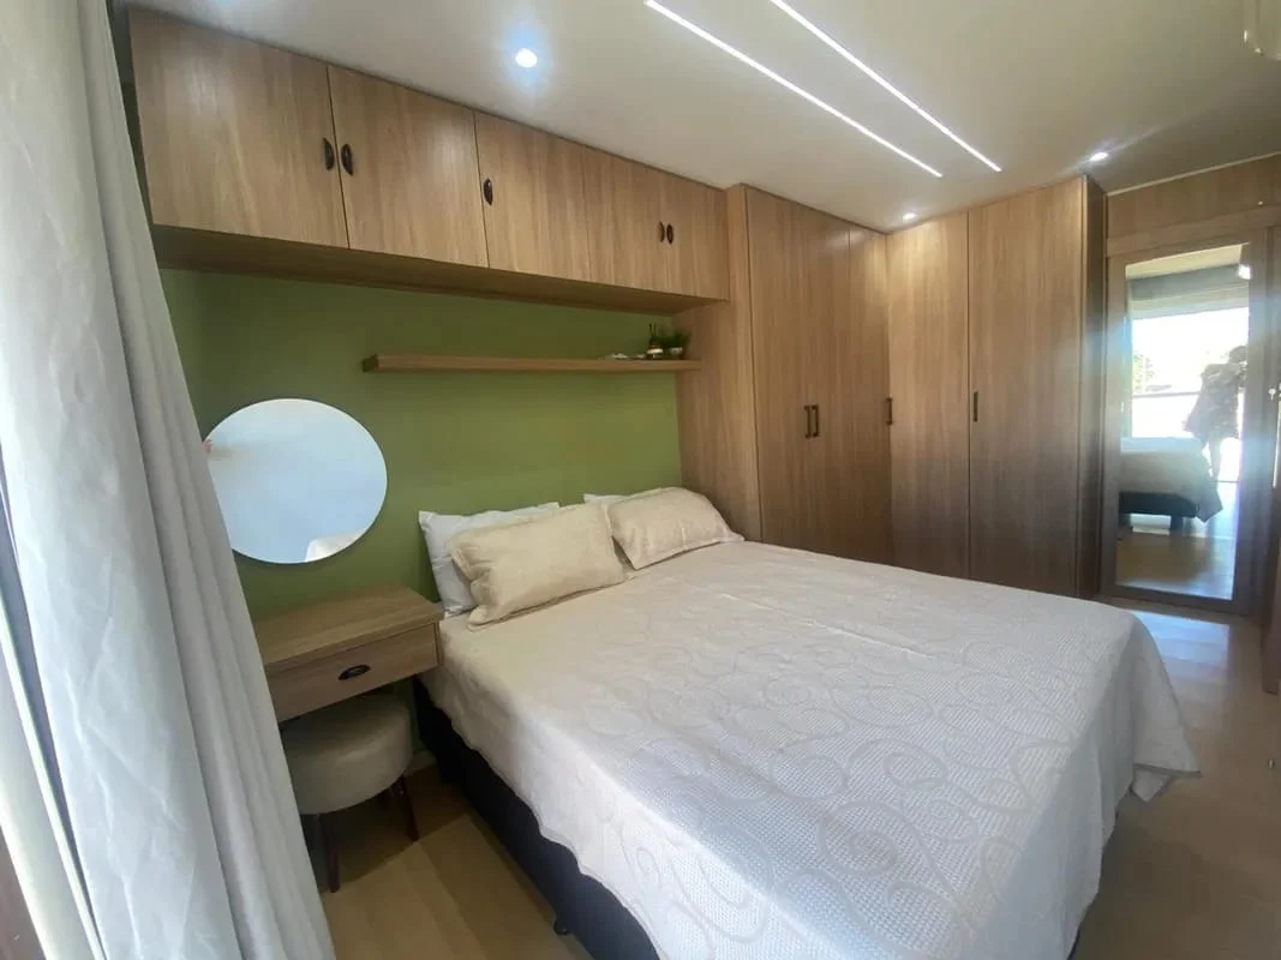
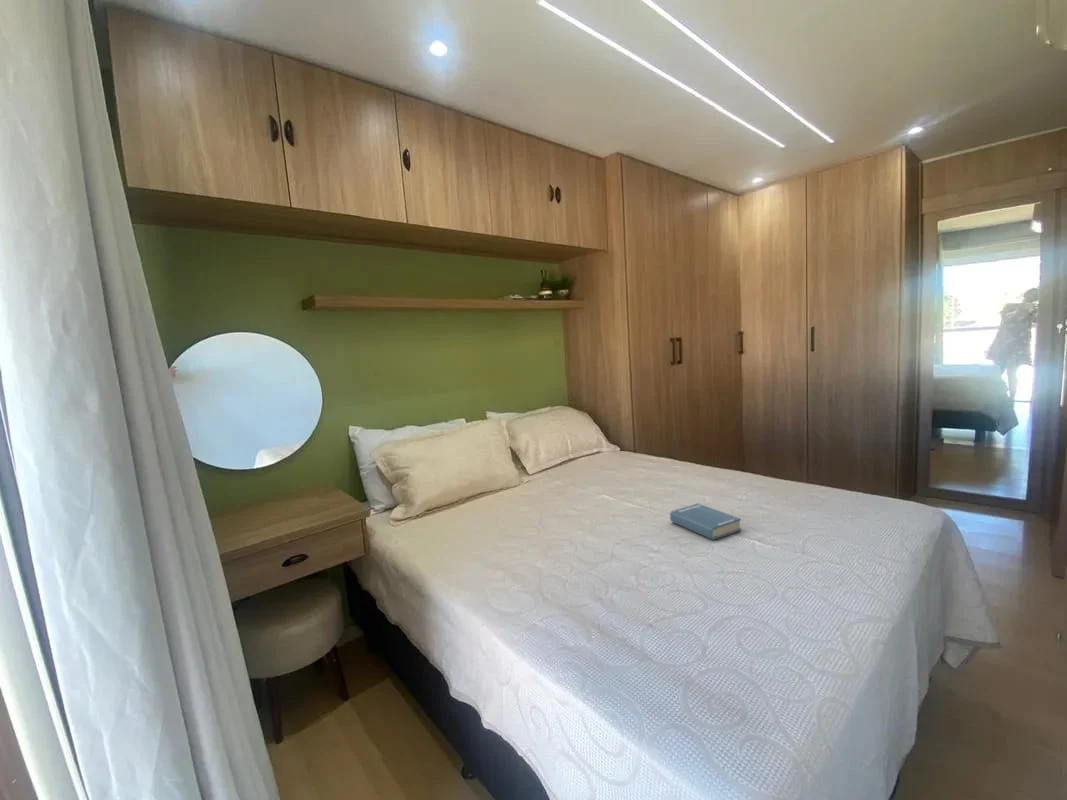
+ hardback book (704, 520)
